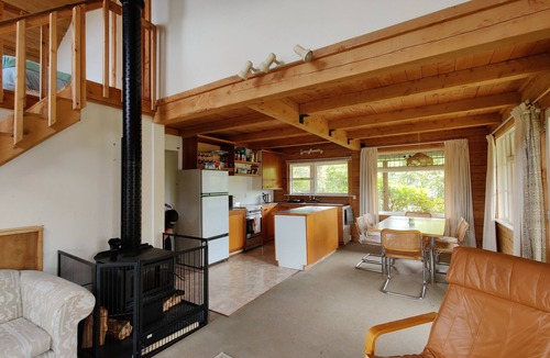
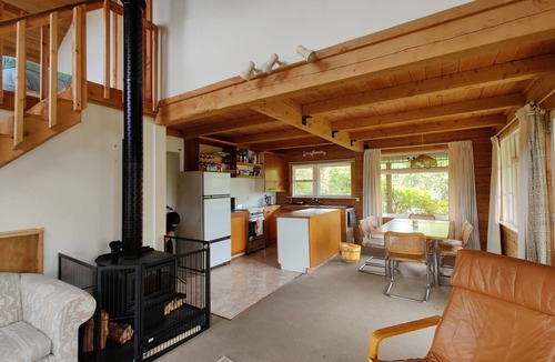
+ bucket (350, 251)
